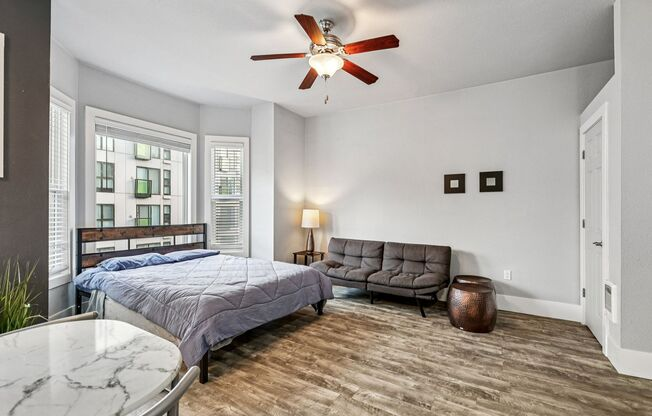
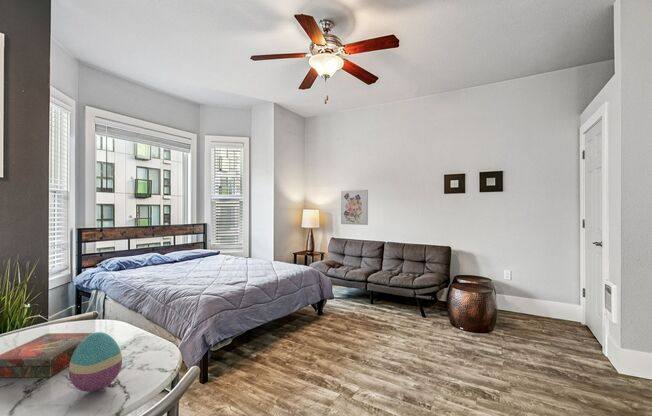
+ book (48, 353)
+ decorative egg (96, 360)
+ wall art (354, 207)
